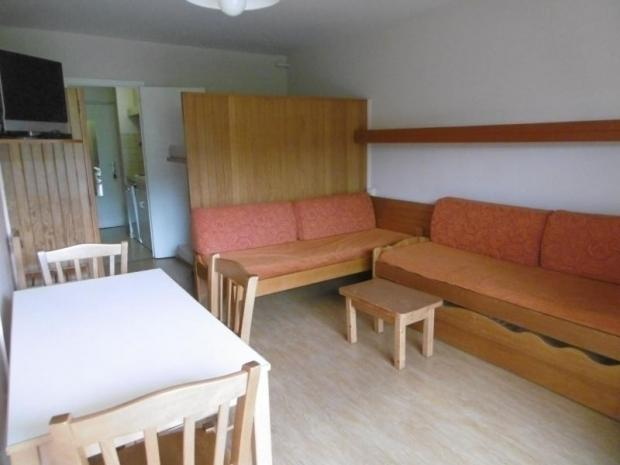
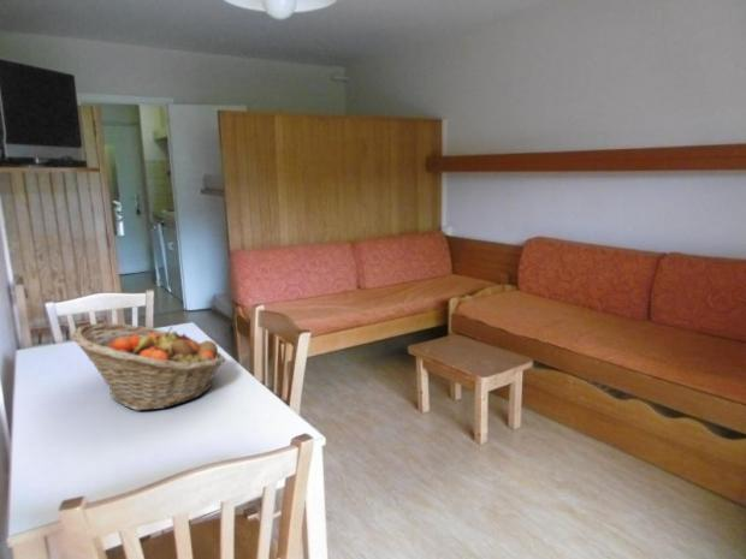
+ fruit basket (152, 356)
